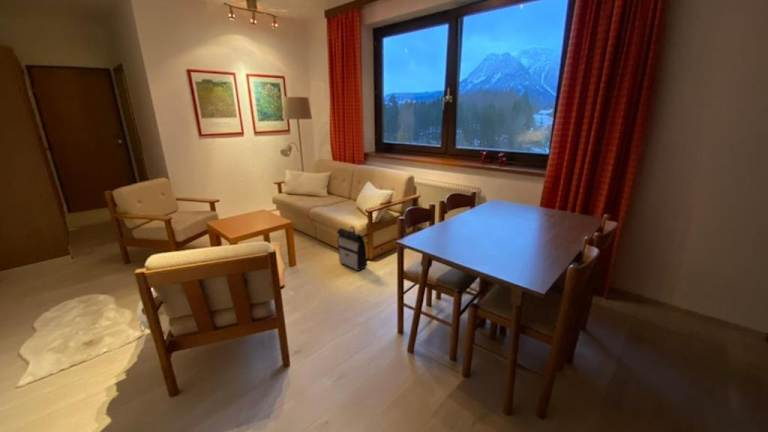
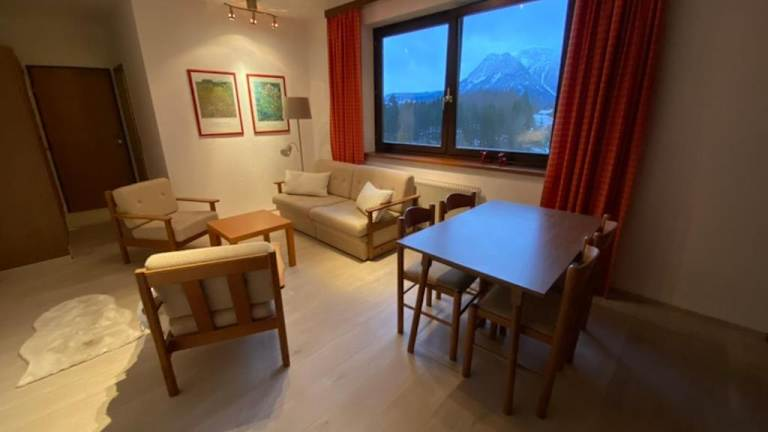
- backpack (351, 246)
